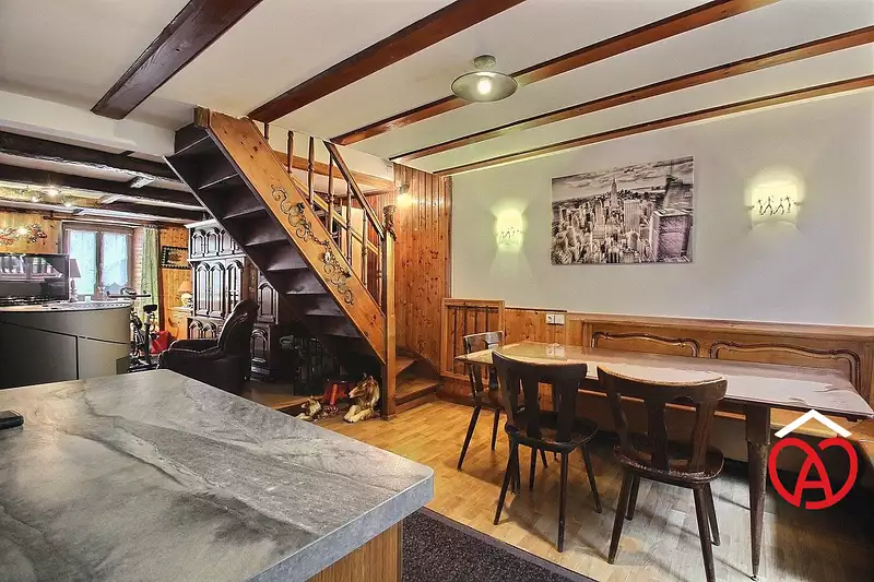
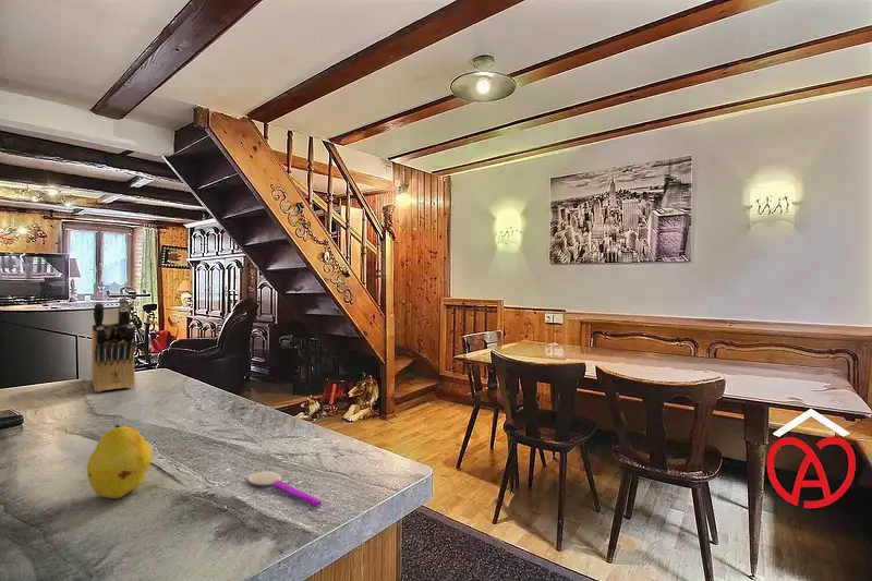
+ spoon (283, 485)
+ knife block (112, 341)
+ fruit (120, 459)
